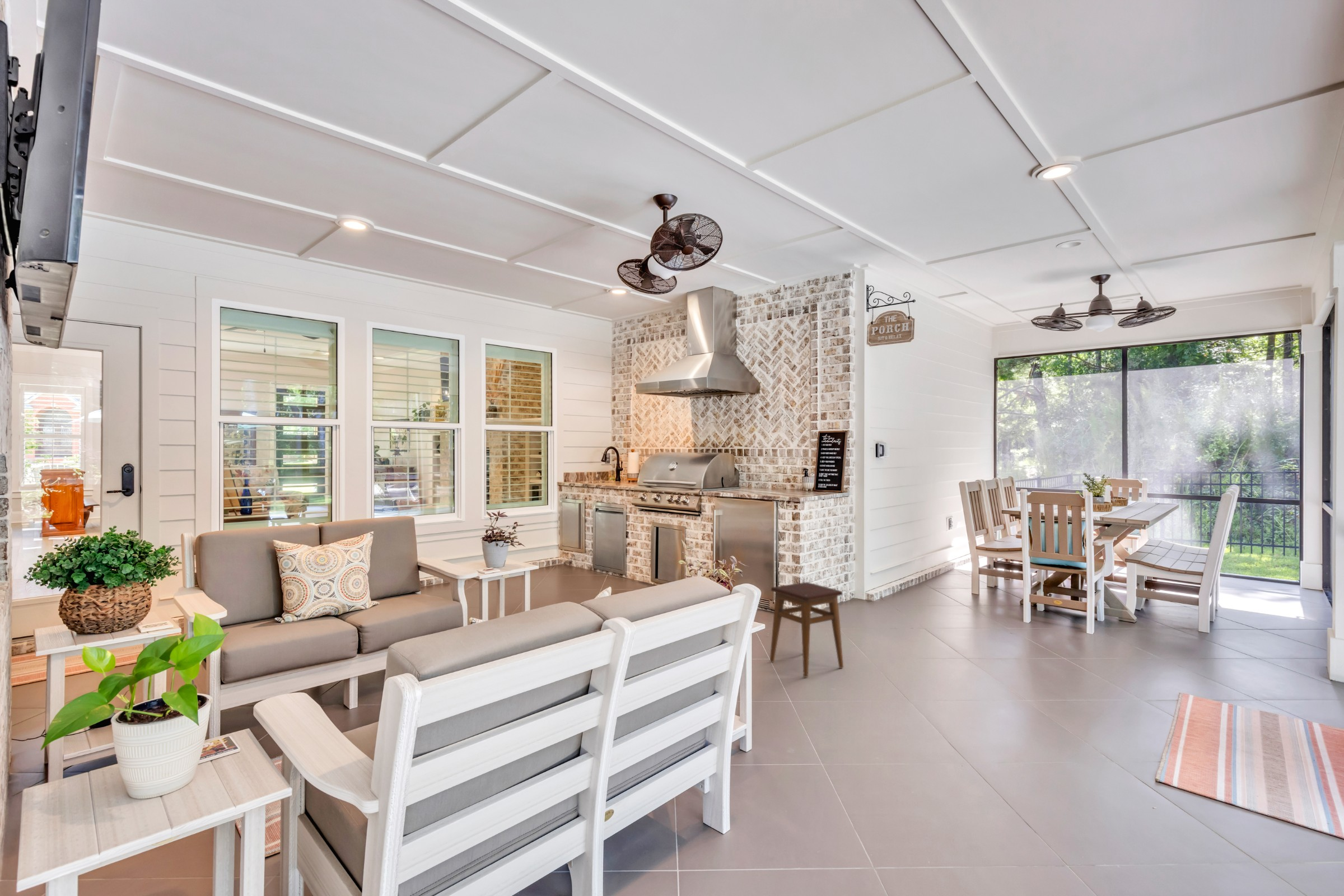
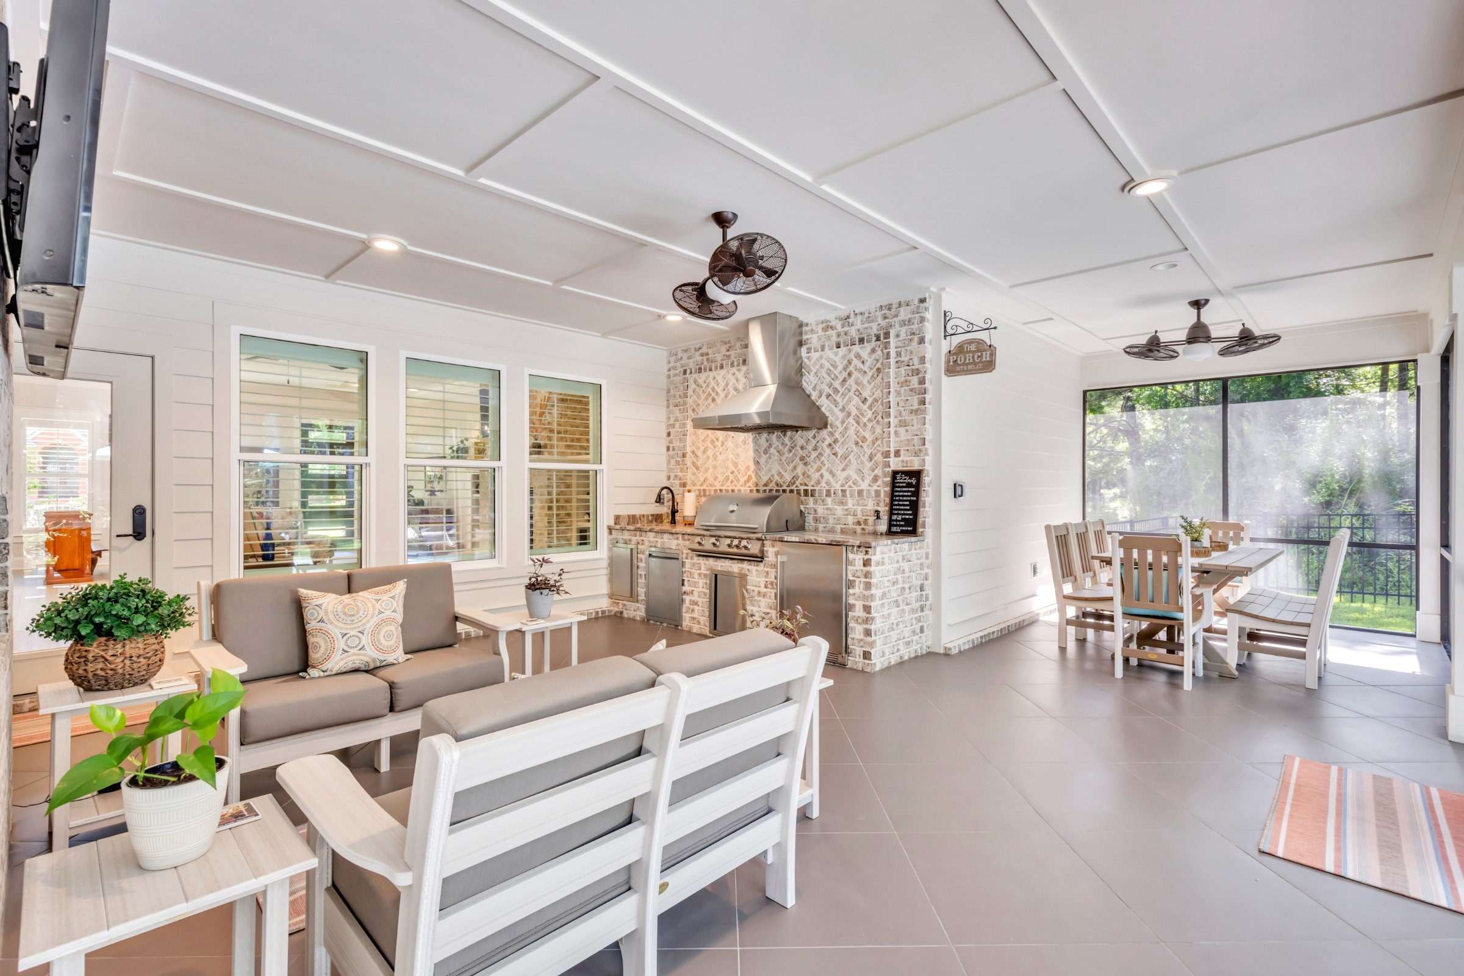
- stool (806, 627)
